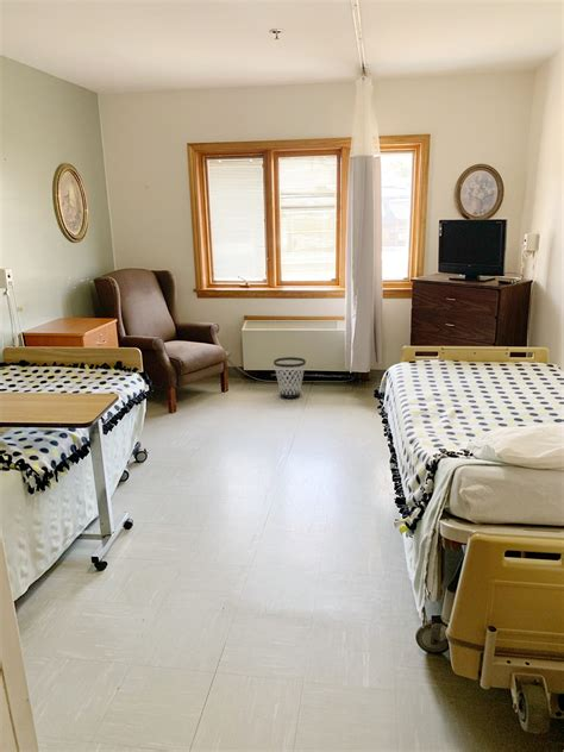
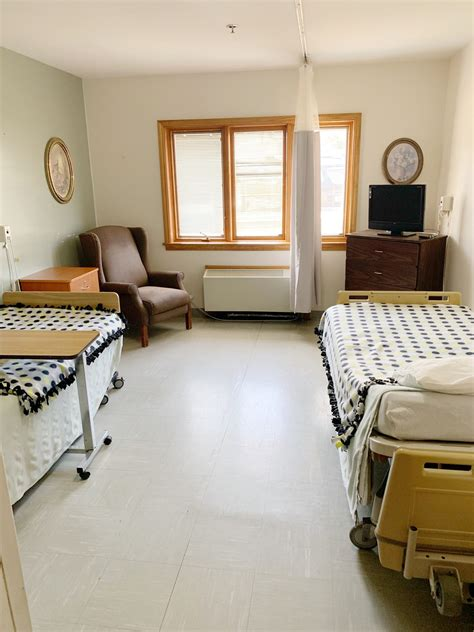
- wastebasket (289, 378)
